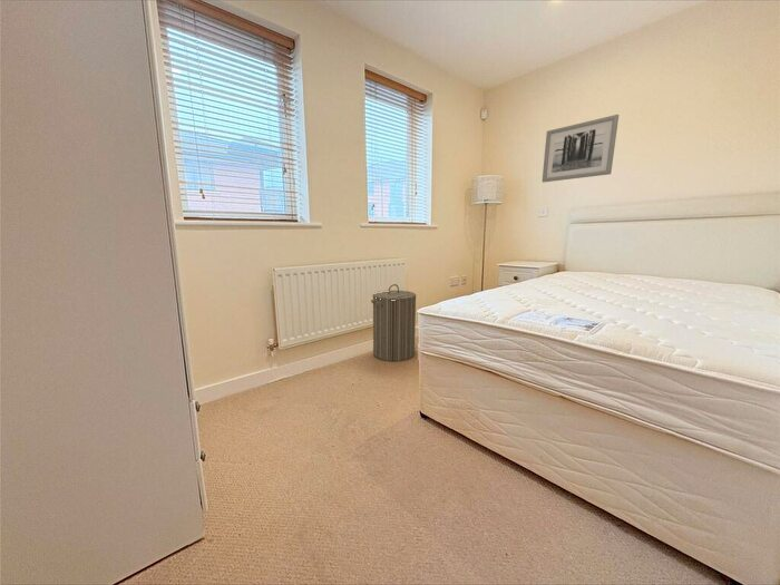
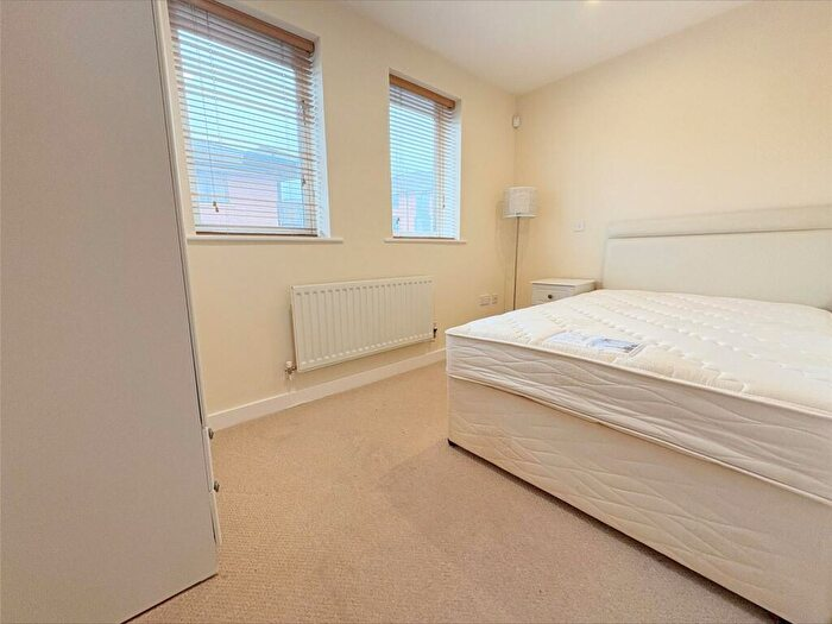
- laundry hamper (393, 319)
- wall art (576, 150)
